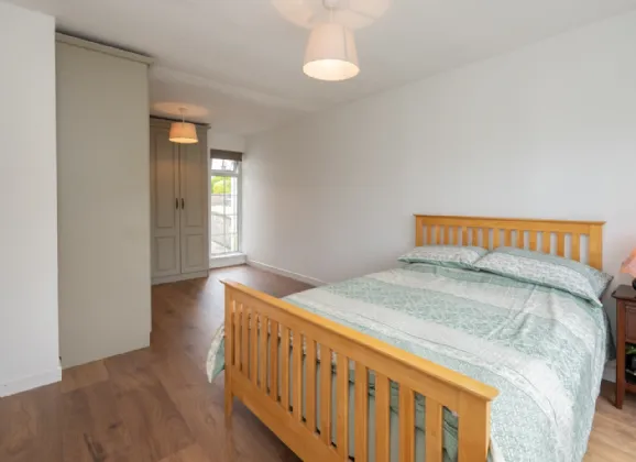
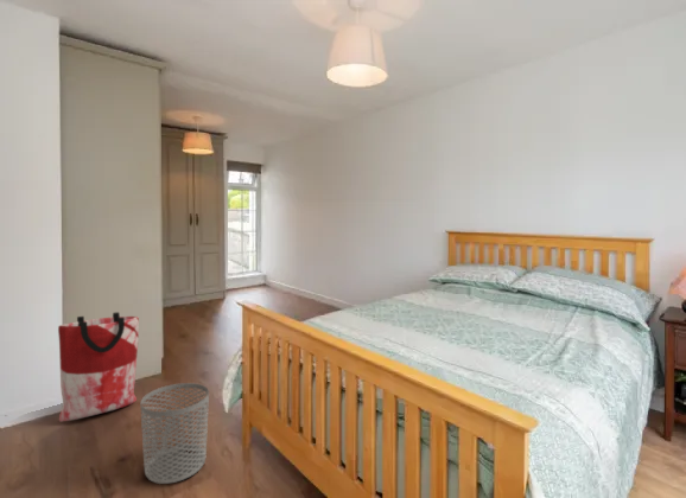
+ bag (101, 365)
+ waste bin (176, 430)
